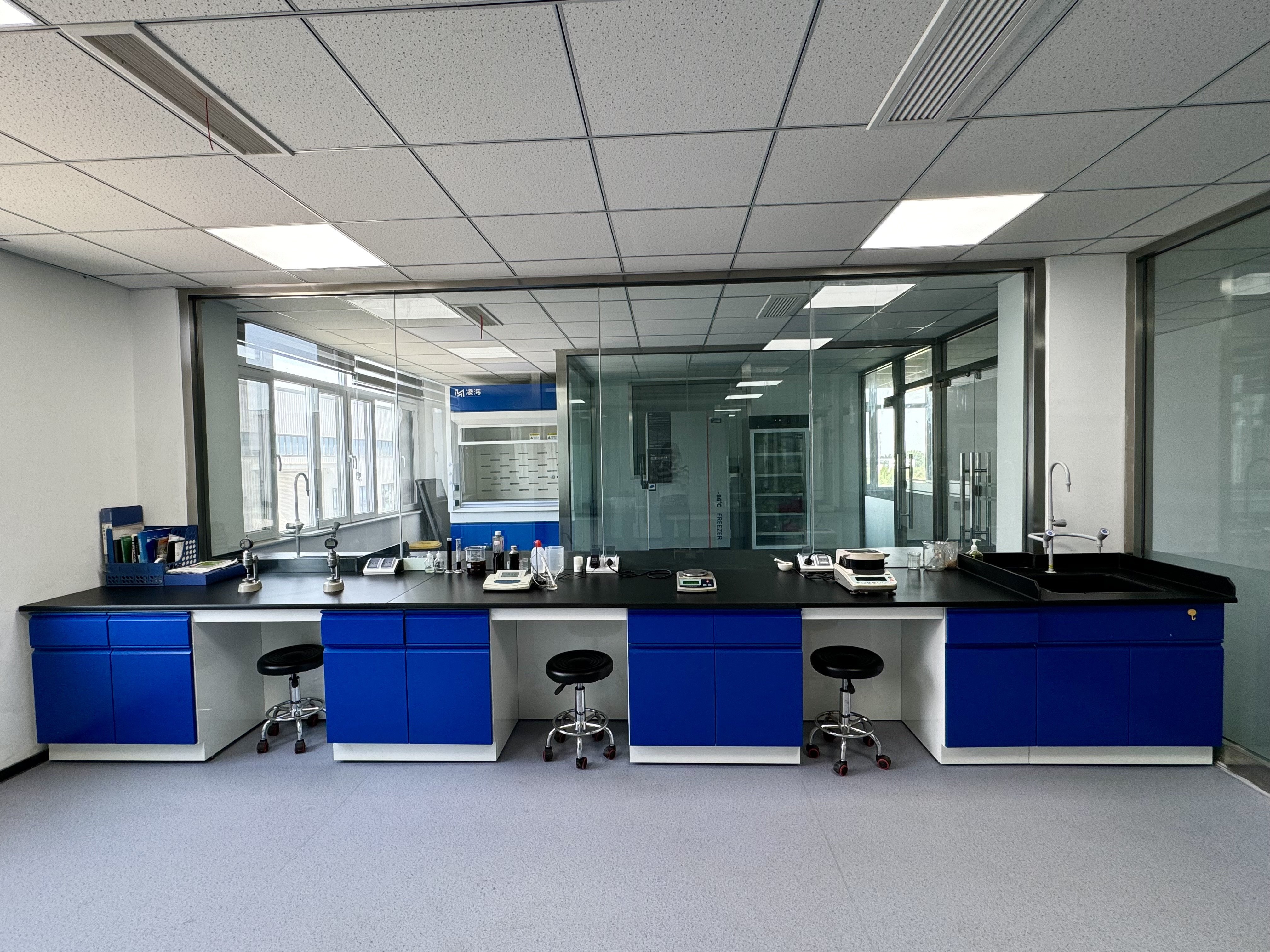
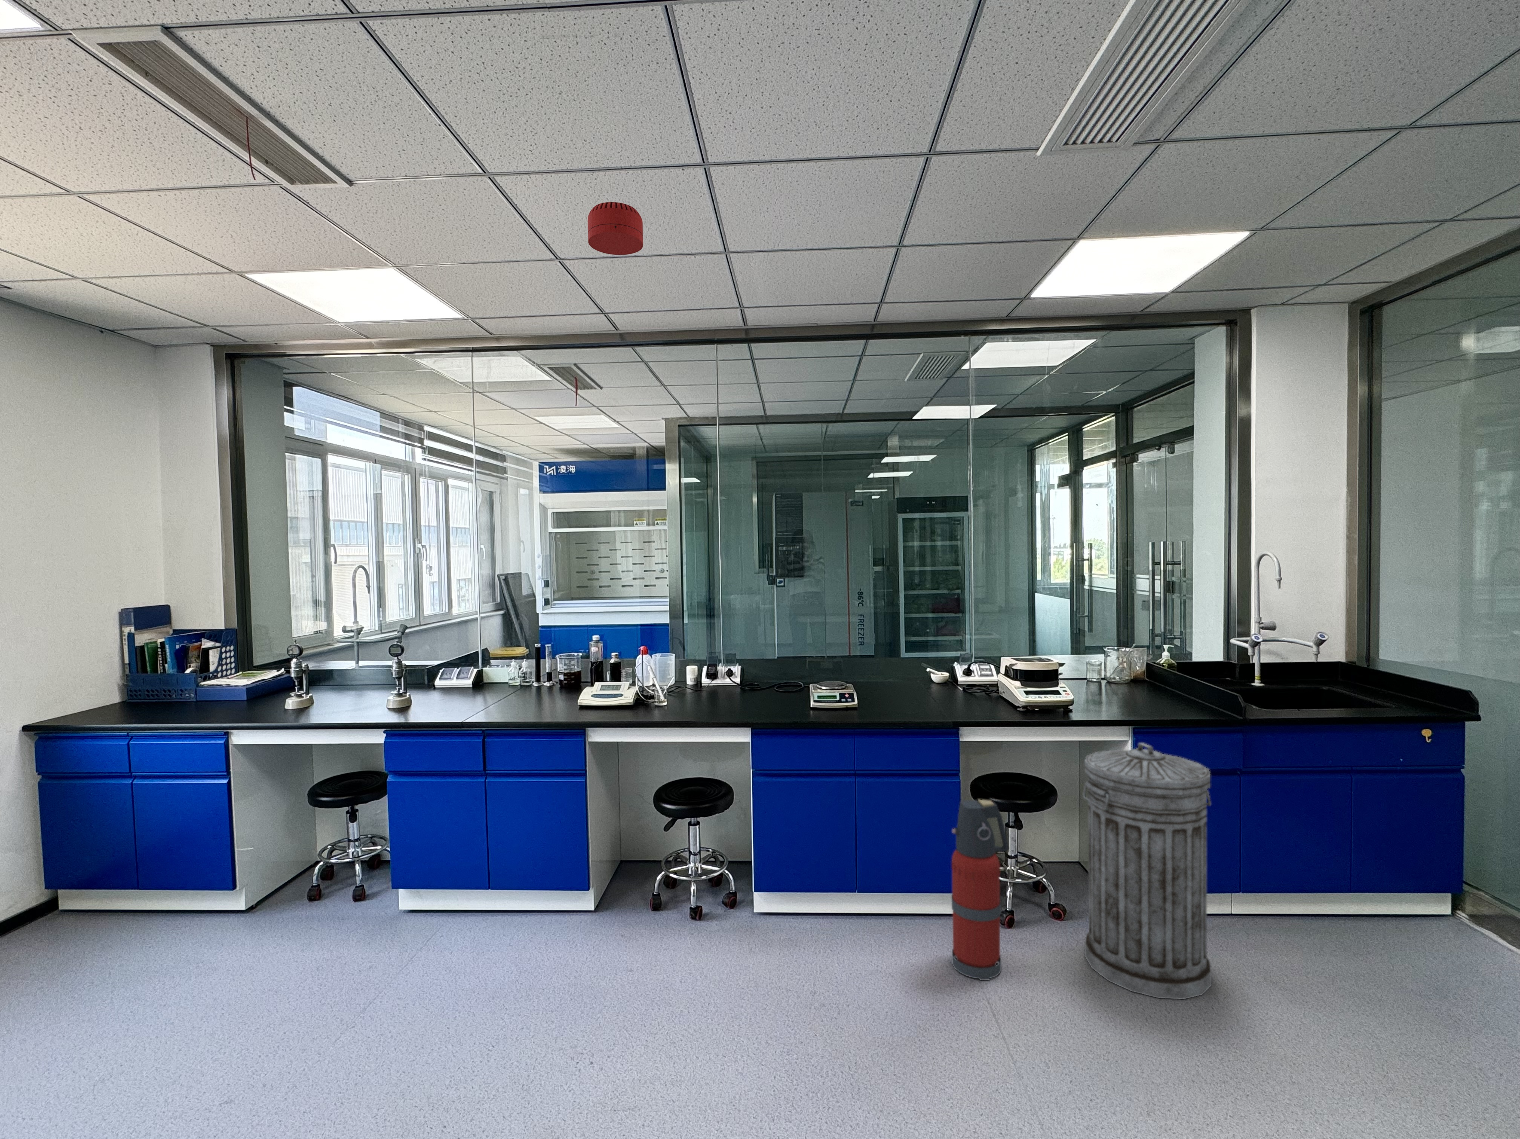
+ fire extinguisher (980, 884)
+ smoke detector (615, 227)
+ trash can (1145, 855)
